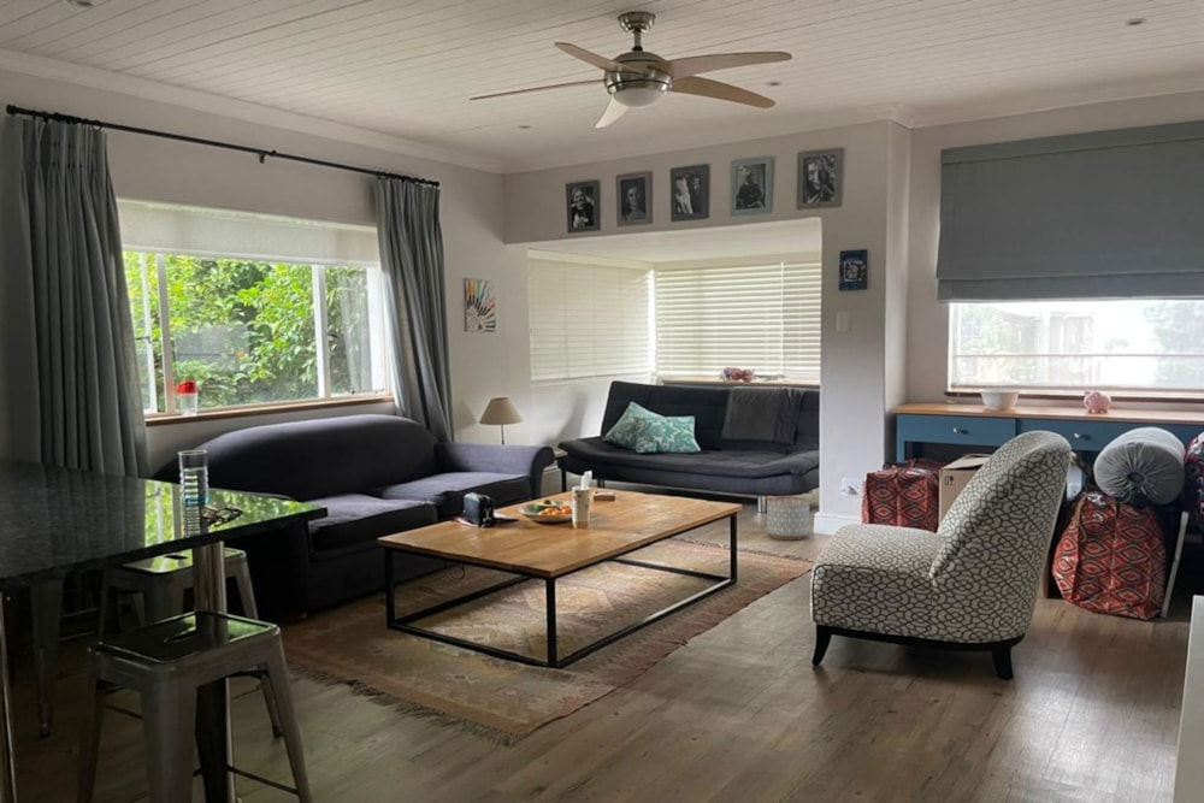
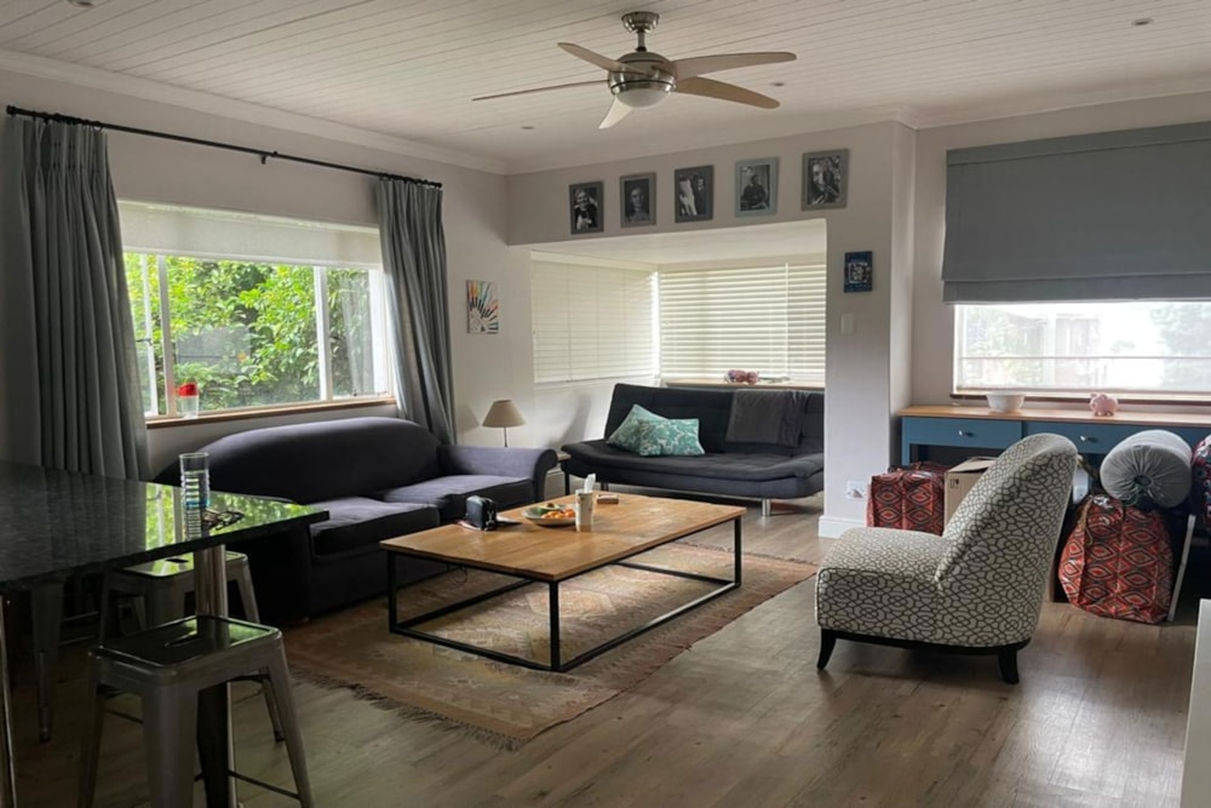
- planter (787, 518)
